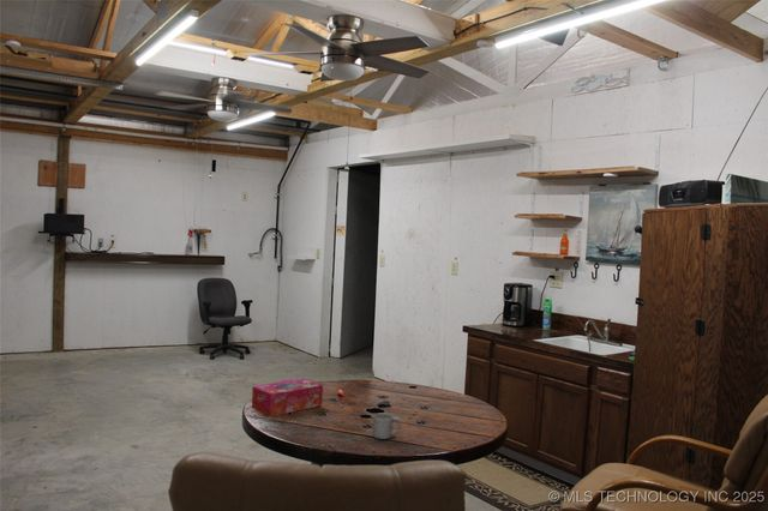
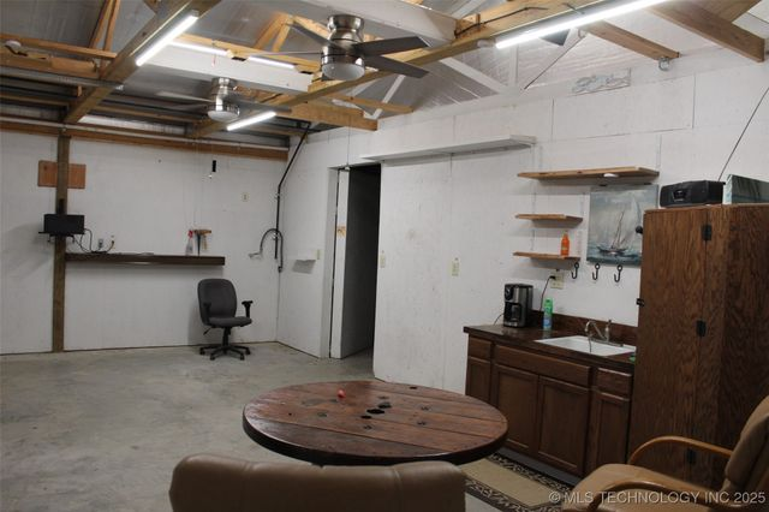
- mug (386, 426)
- tissue box (287, 396)
